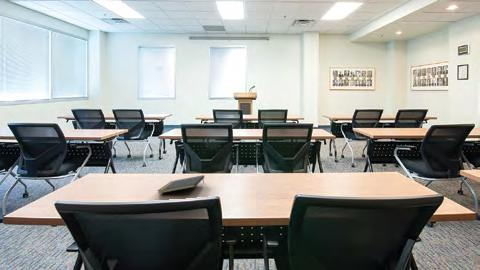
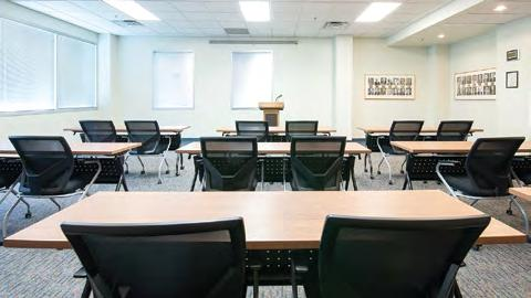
- notepad (182, 183)
